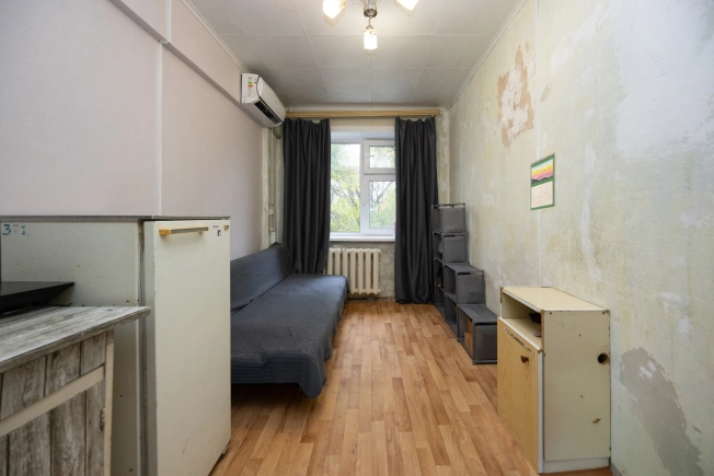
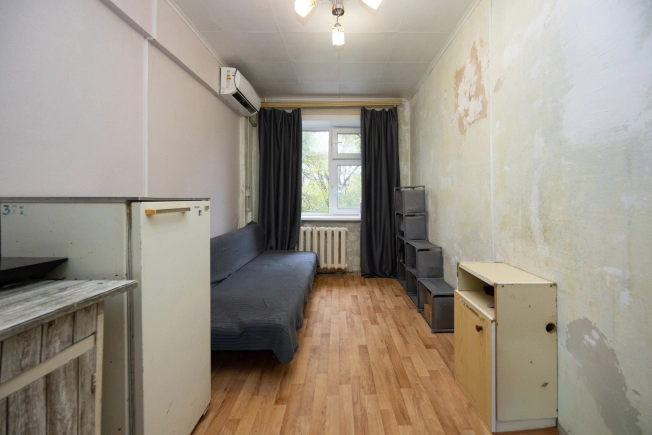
- calendar (542, 183)
